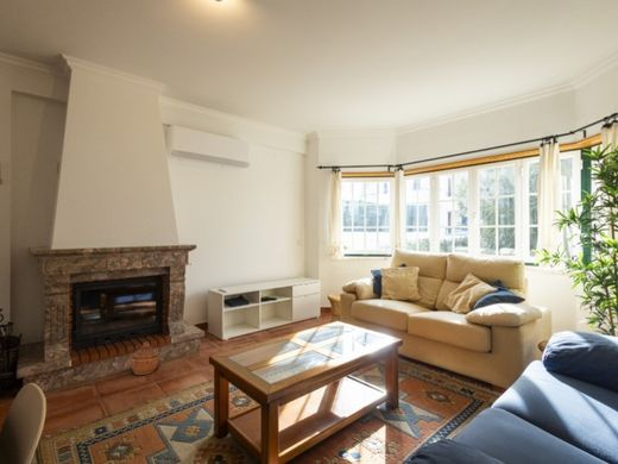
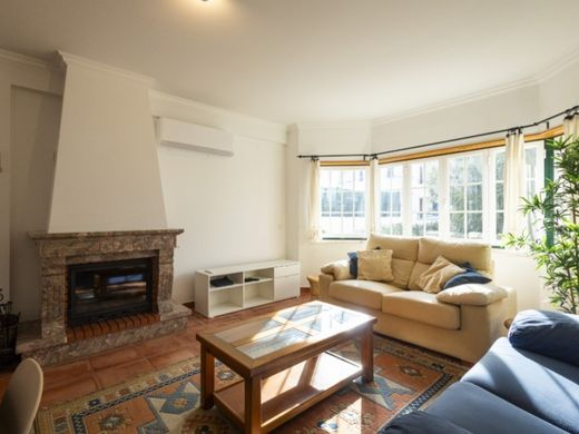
- woven basket (145, 356)
